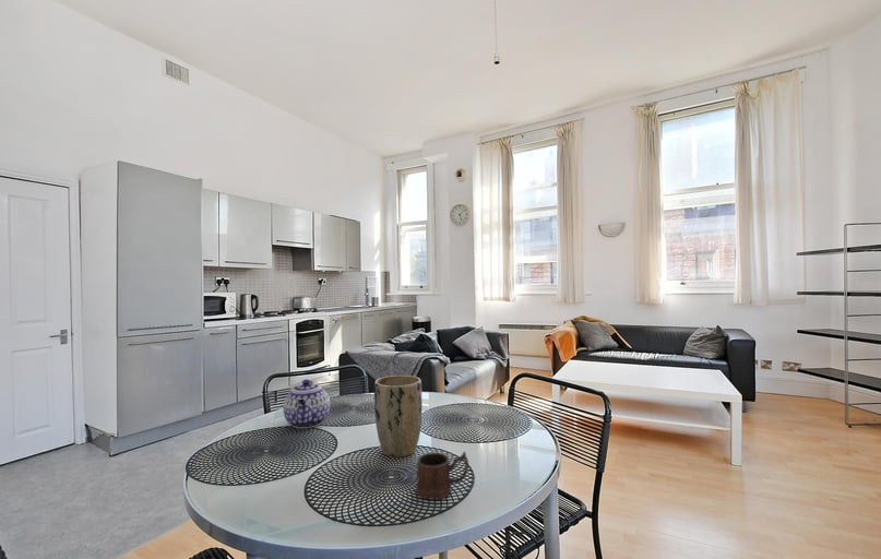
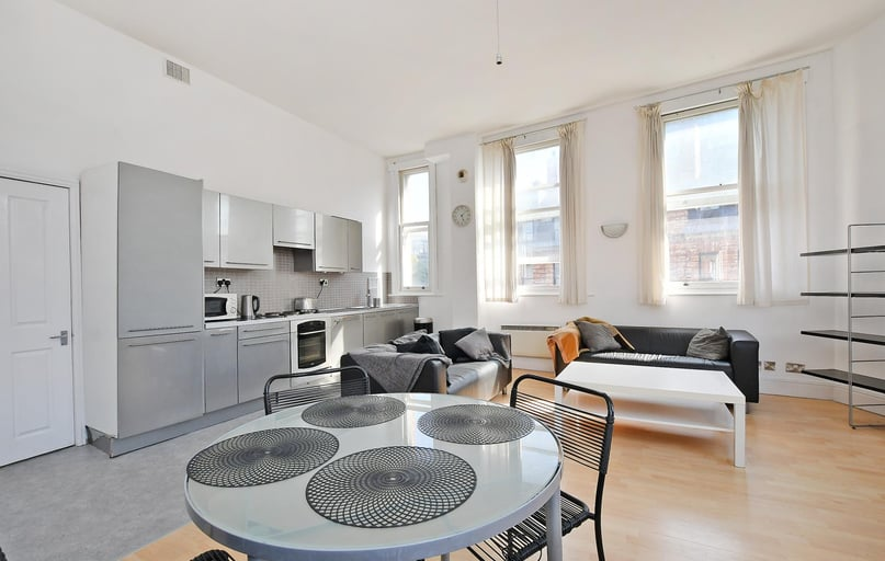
- mug (442, 471)
- teapot (307, 401)
- plant pot (397, 415)
